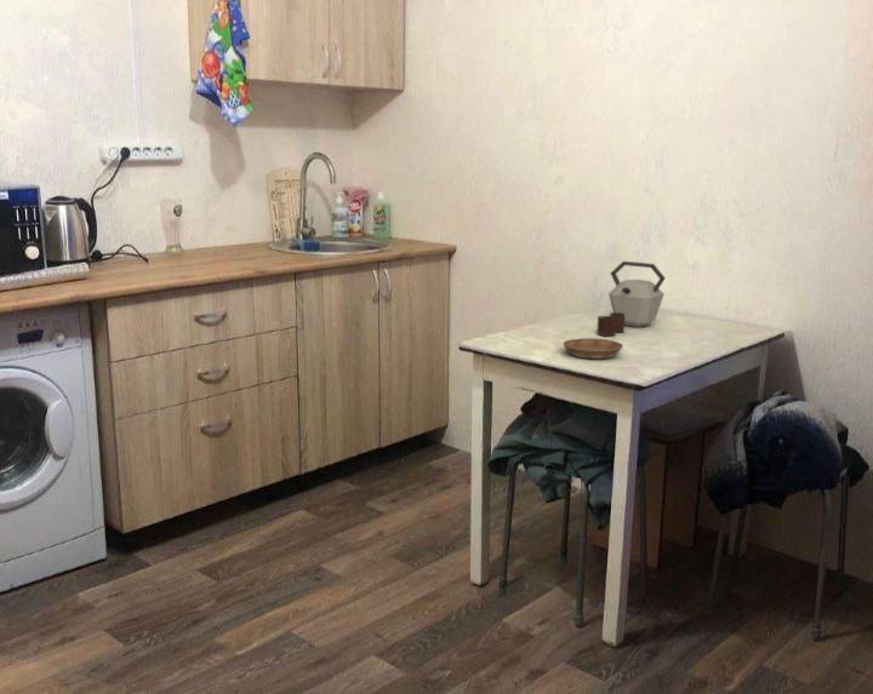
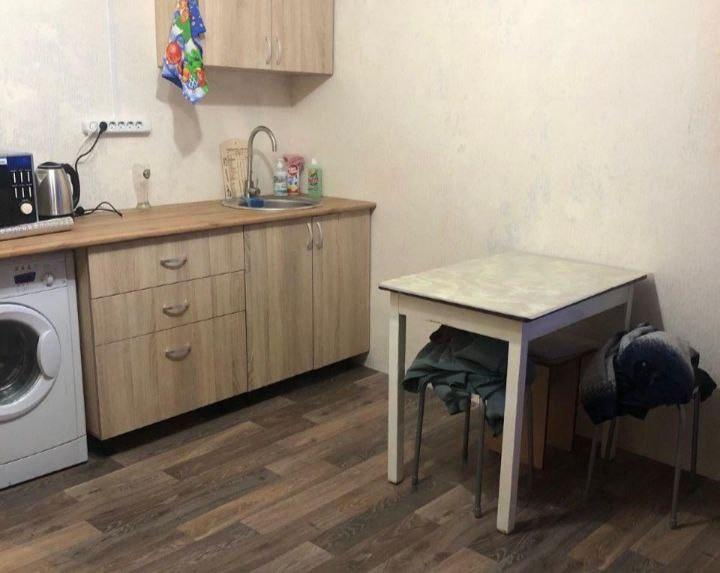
- saucer (592, 349)
- kettle (624, 297)
